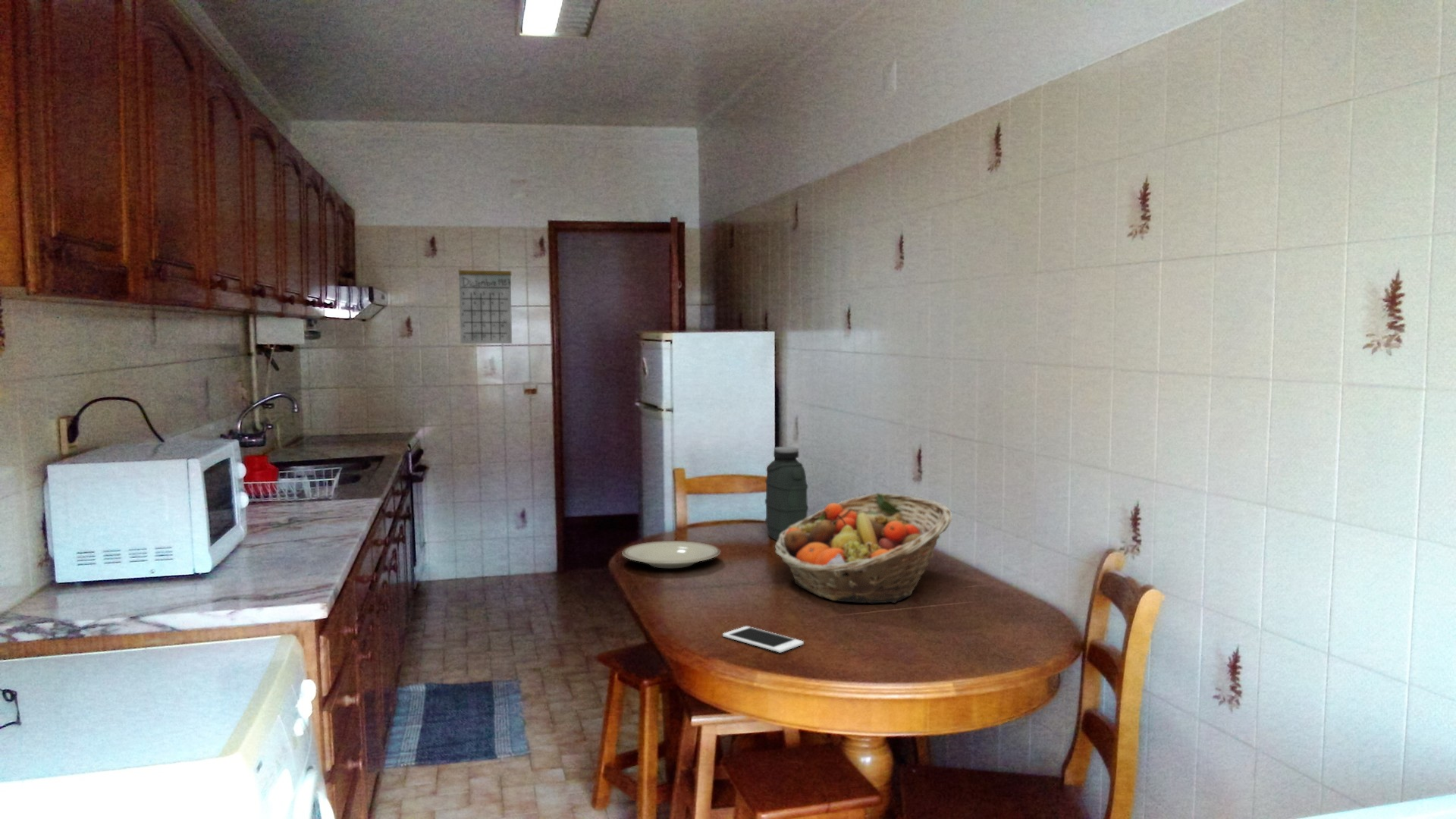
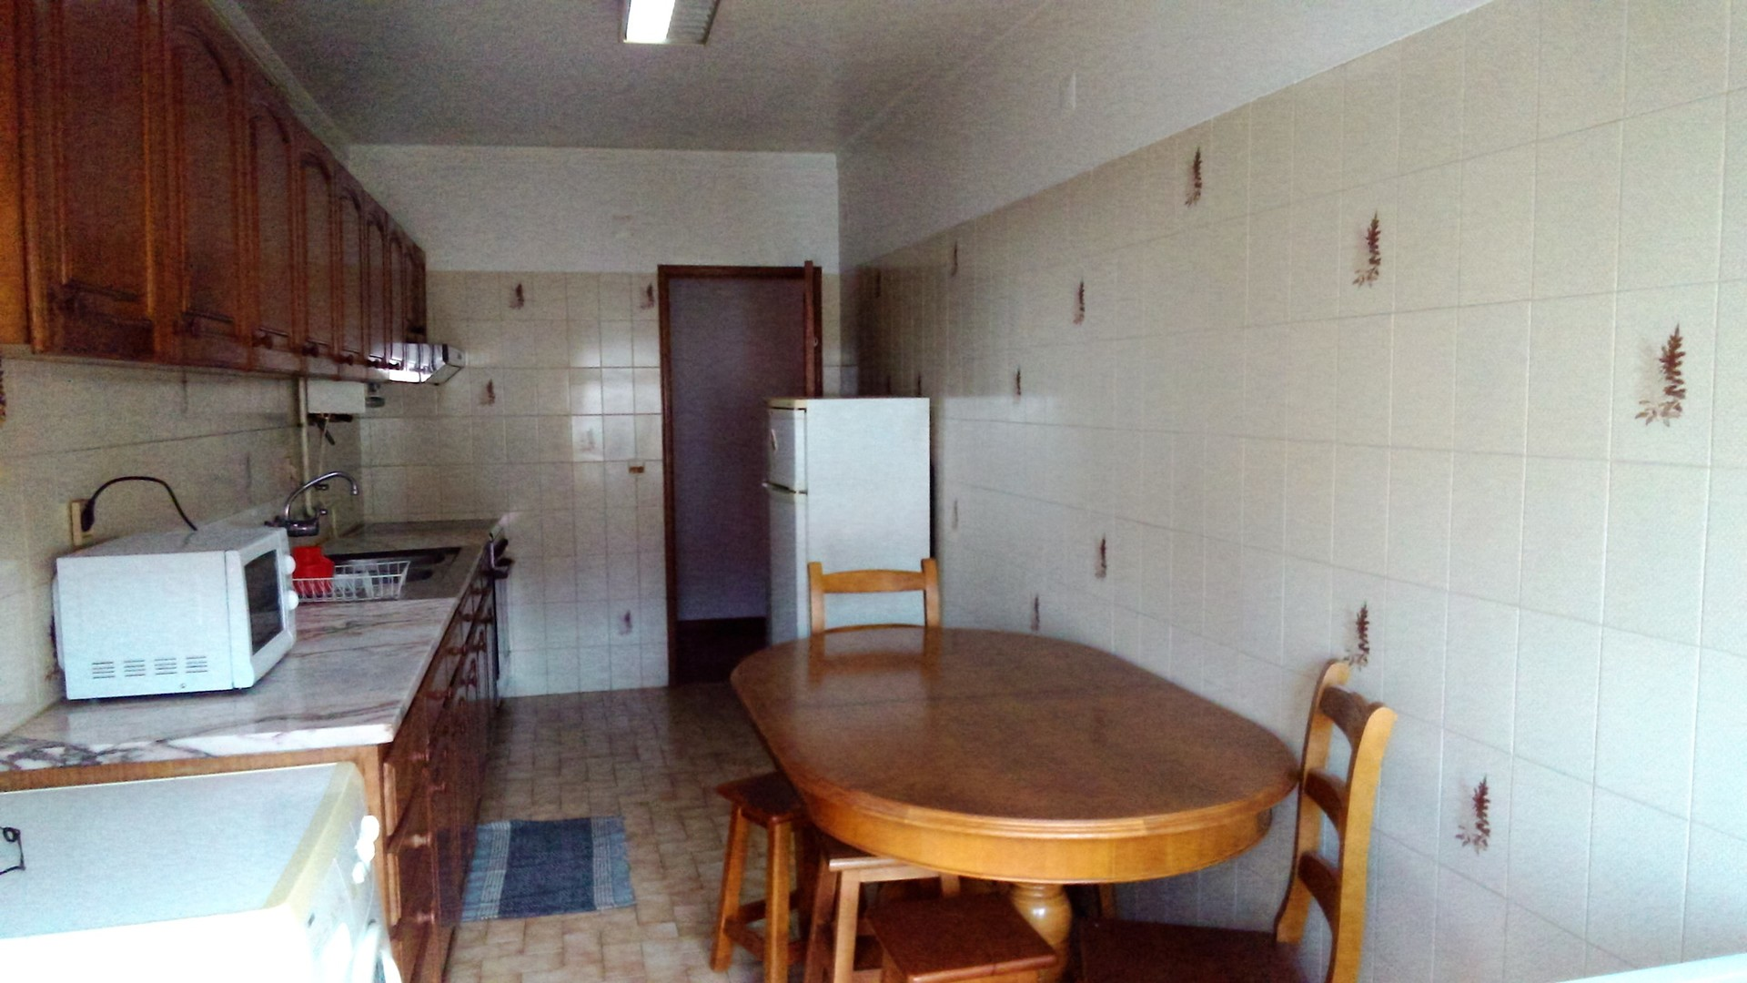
- water jug (786, 494)
- calendar (485, 298)
- fruit basket (861, 544)
- cell phone (762, 639)
- plate (671, 557)
